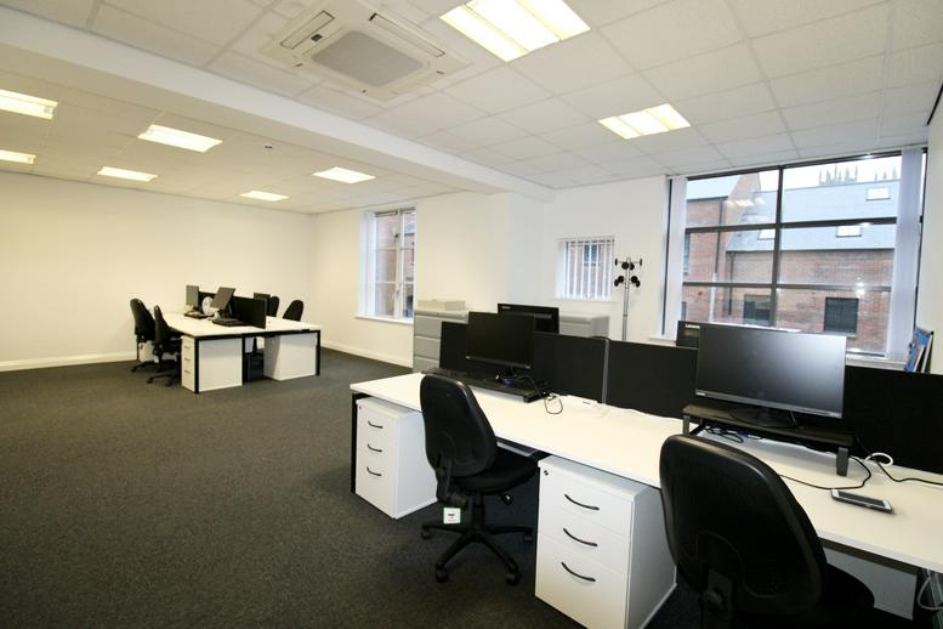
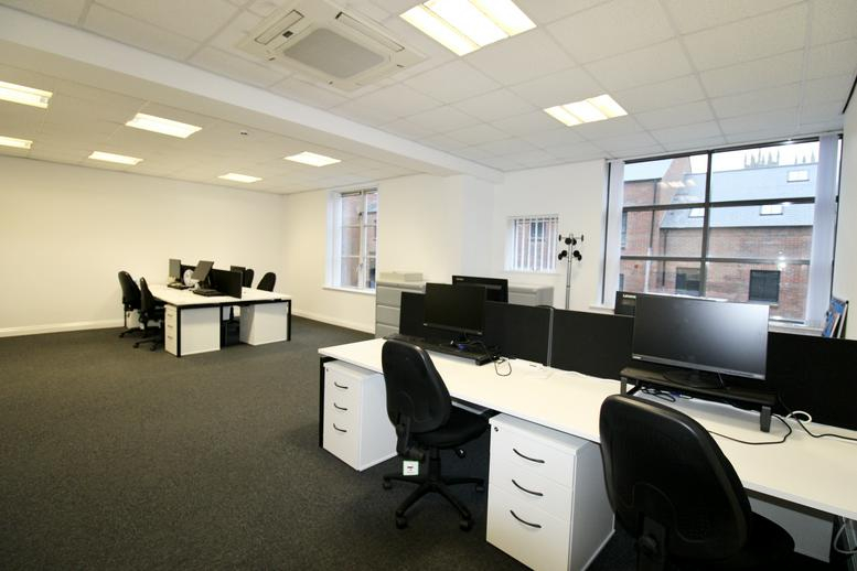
- cell phone (859, 499)
